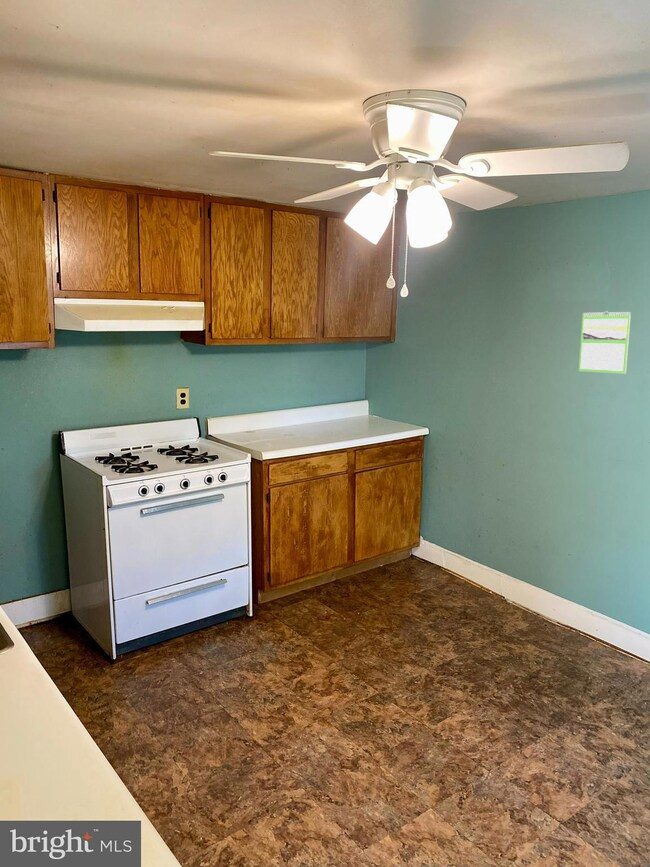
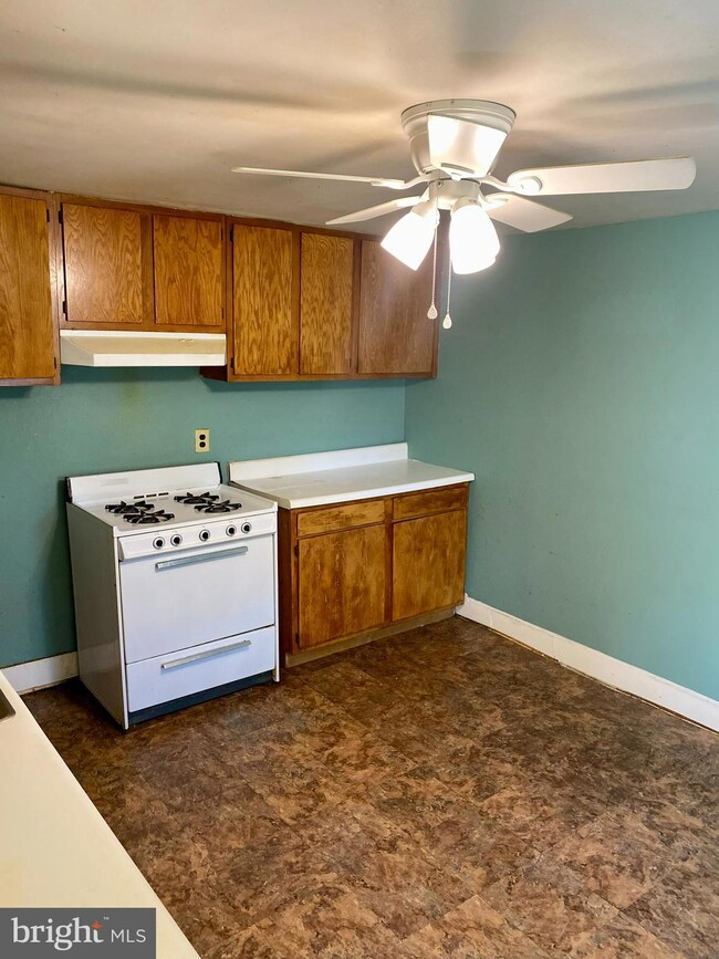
- calendar (603, 342)
